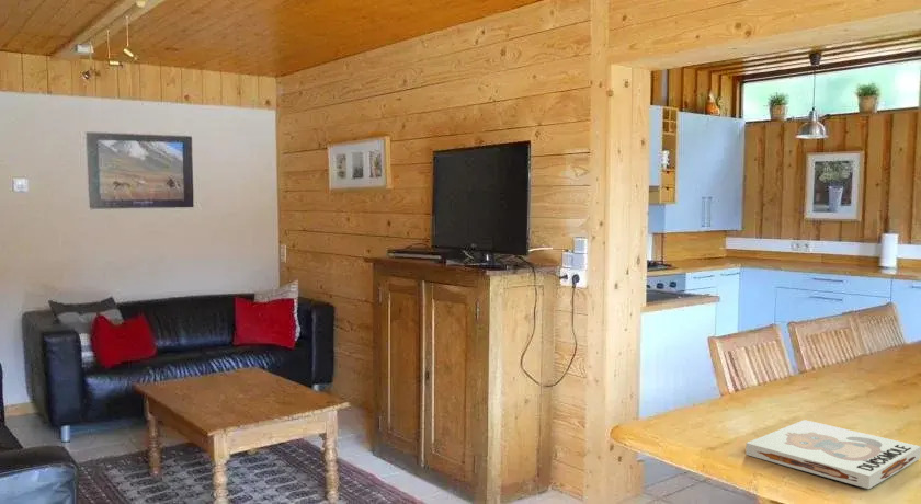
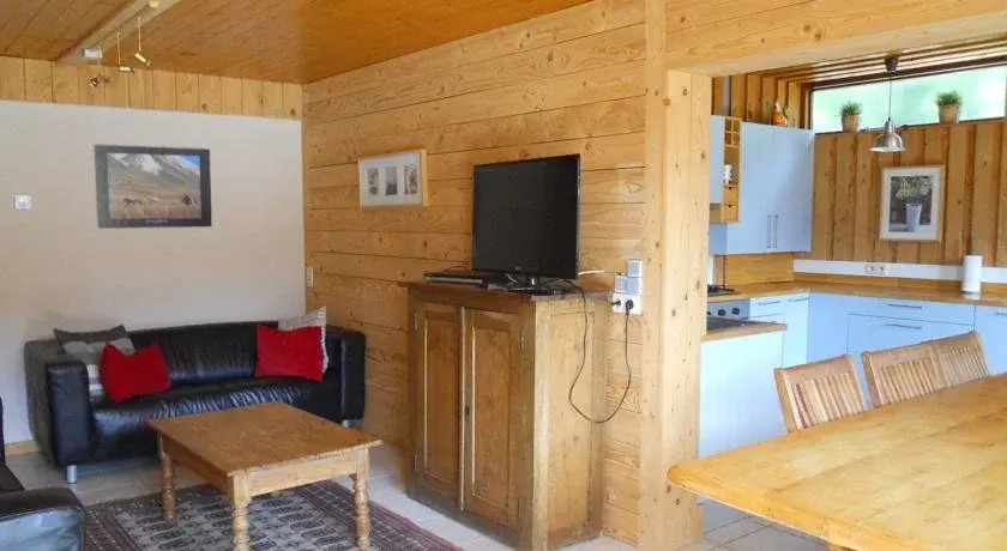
- board game (832, 449)
